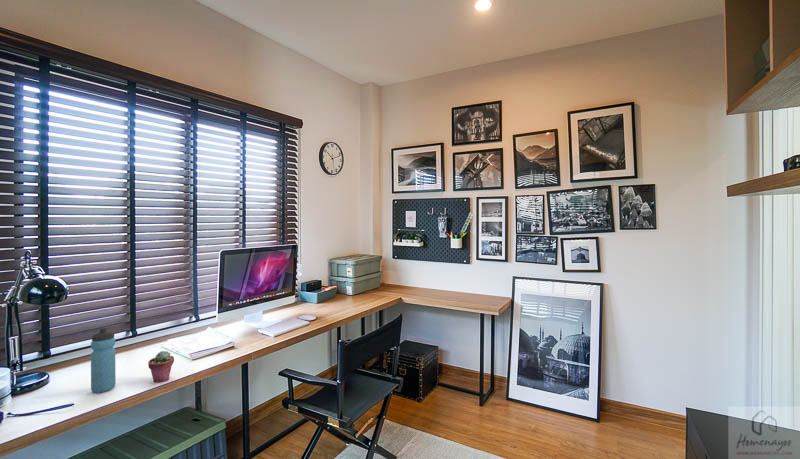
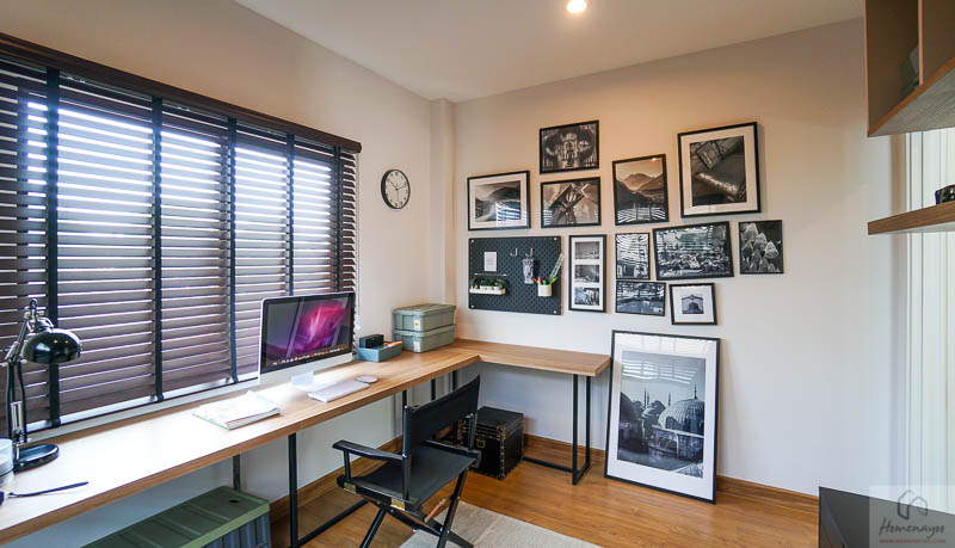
- water bottle (103, 358)
- potted succulent (161, 365)
